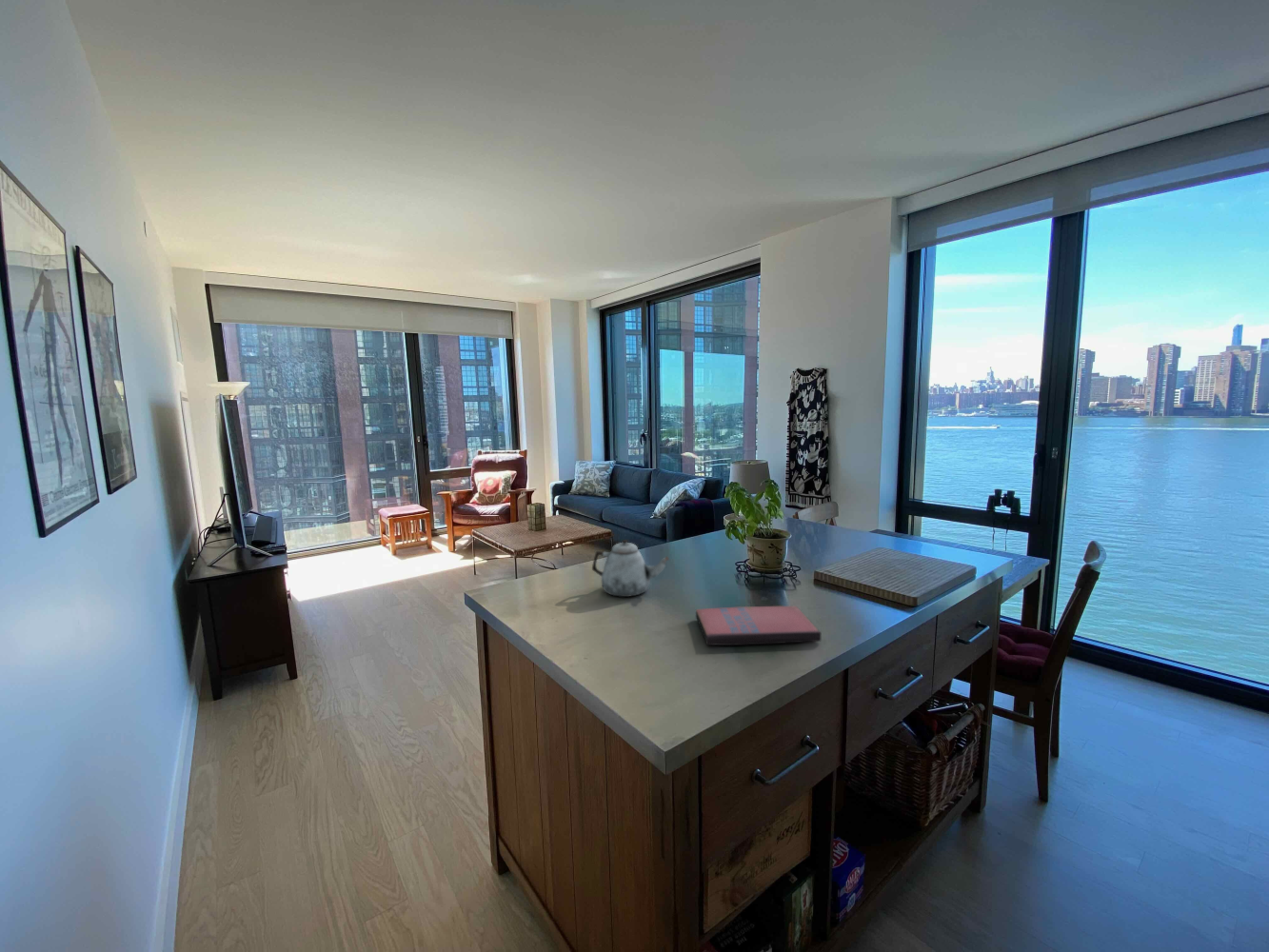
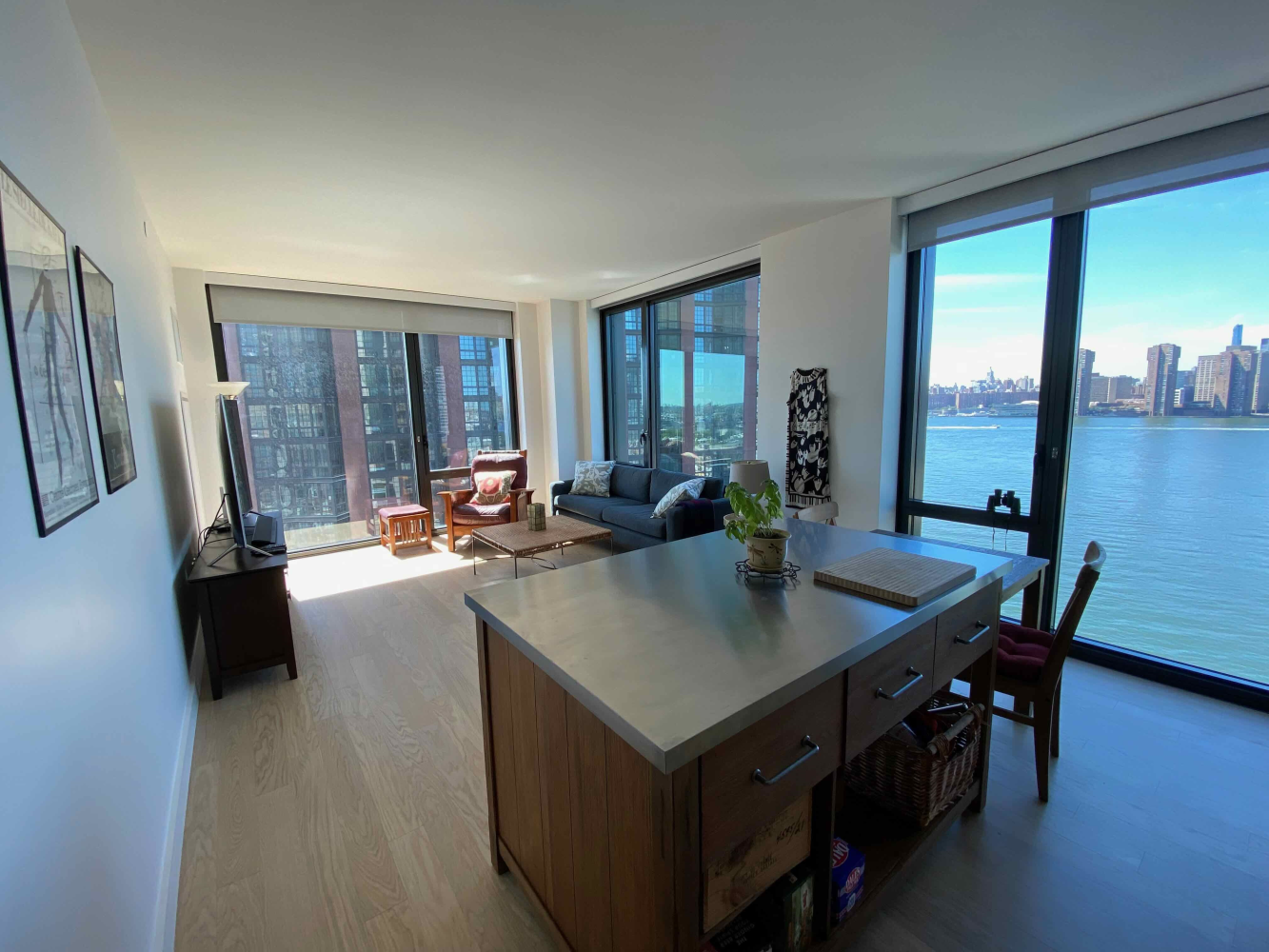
- teapot (629, 565)
- paperback book (753, 623)
